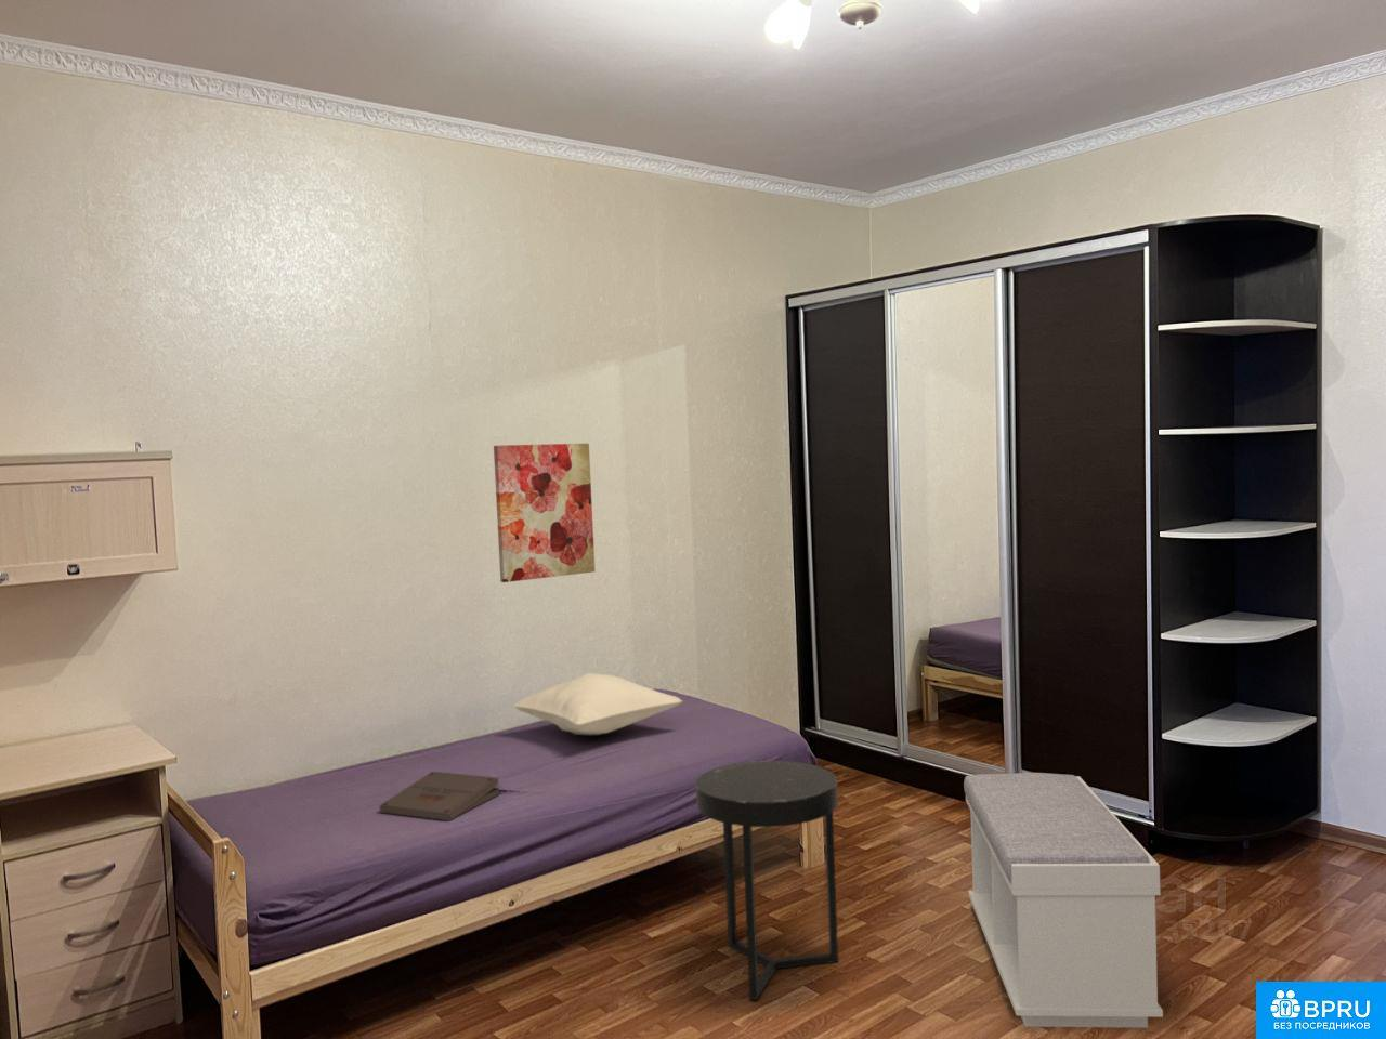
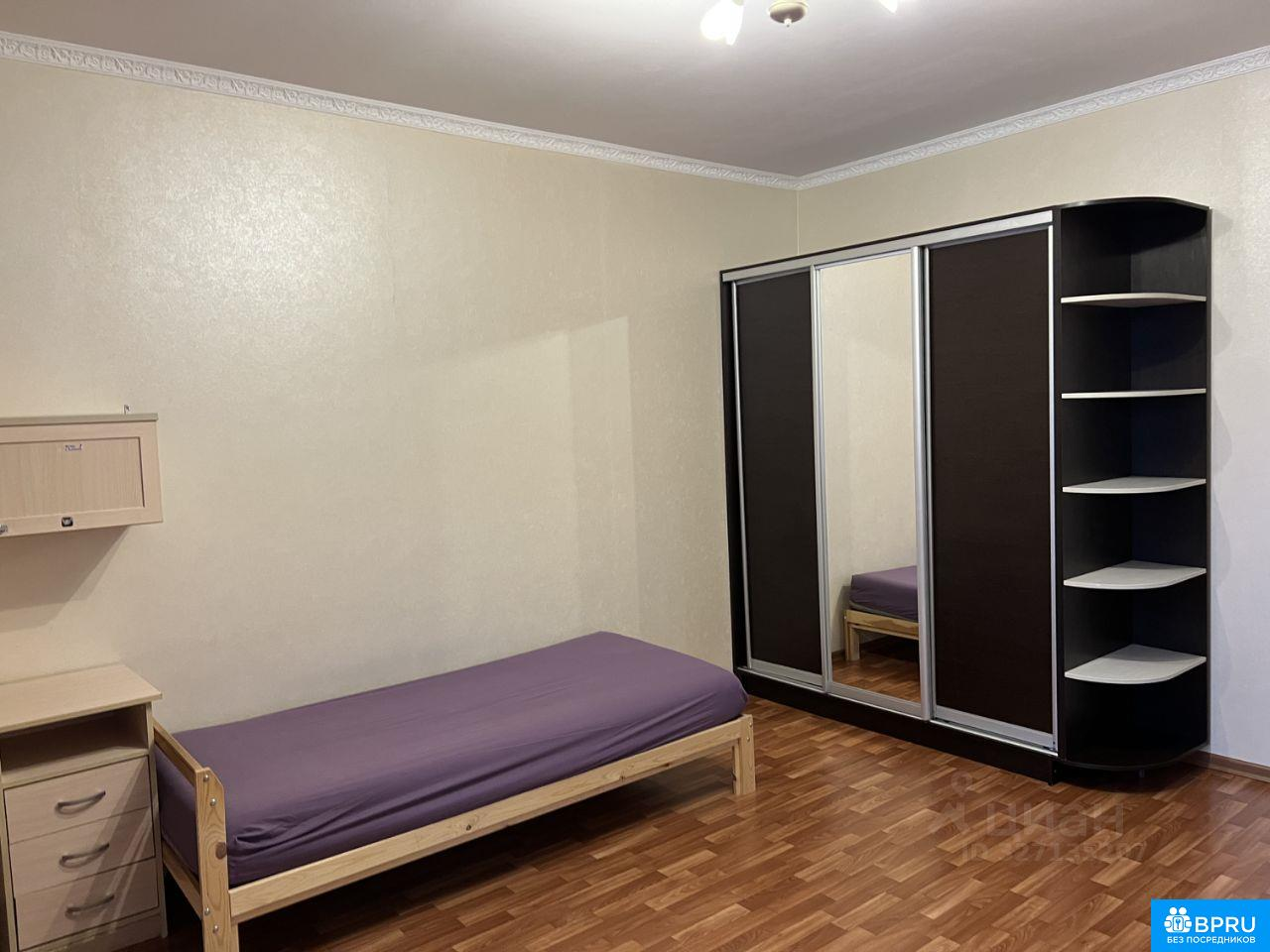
- side table (753, 873)
- cushion (597, 704)
- pizza box (441, 795)
- bench (1049, 886)
- wall art (546, 511)
